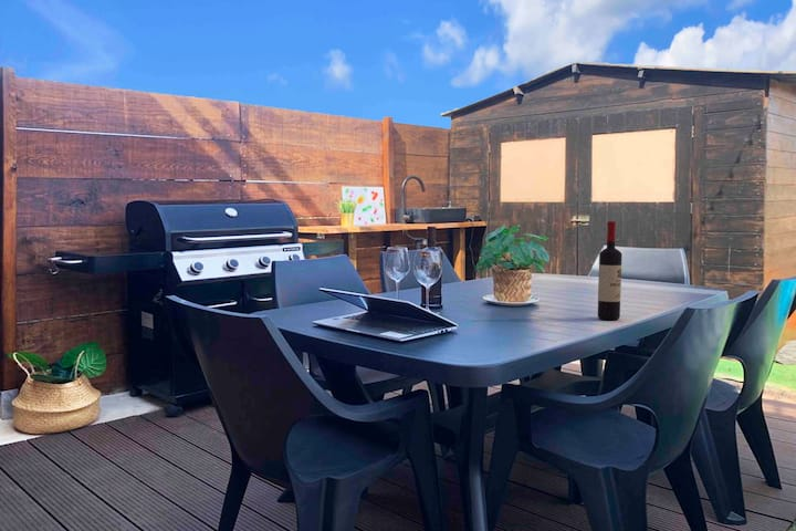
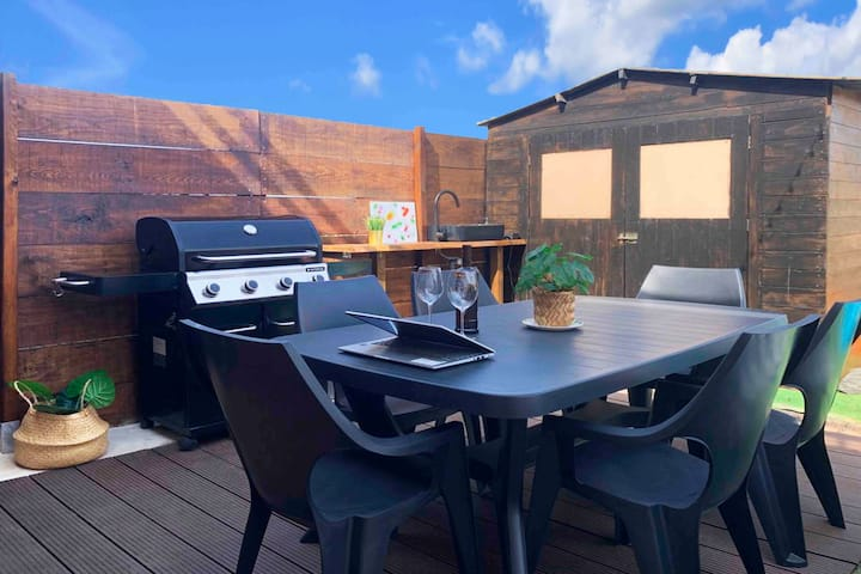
- wine bottle (609, 270)
